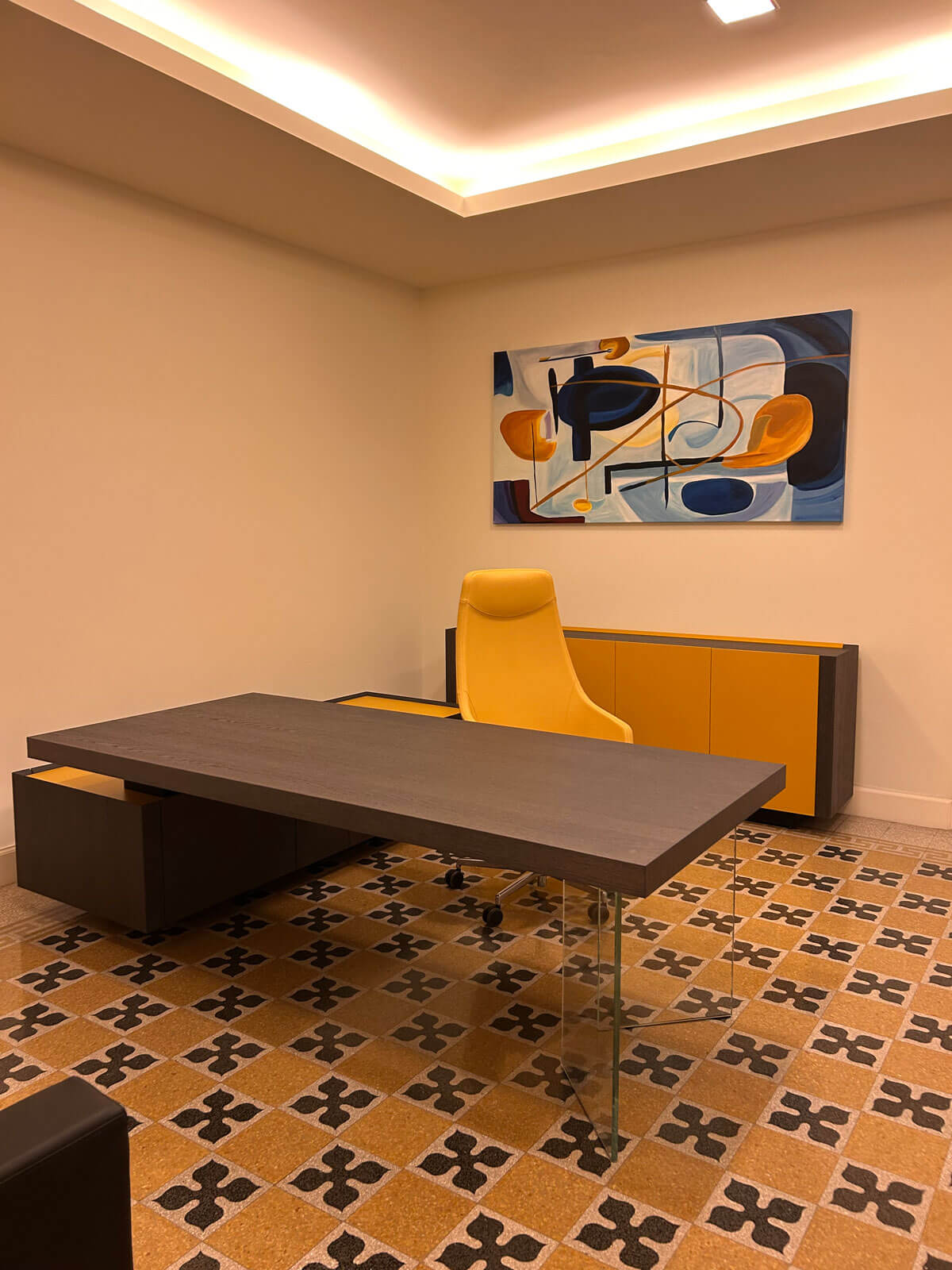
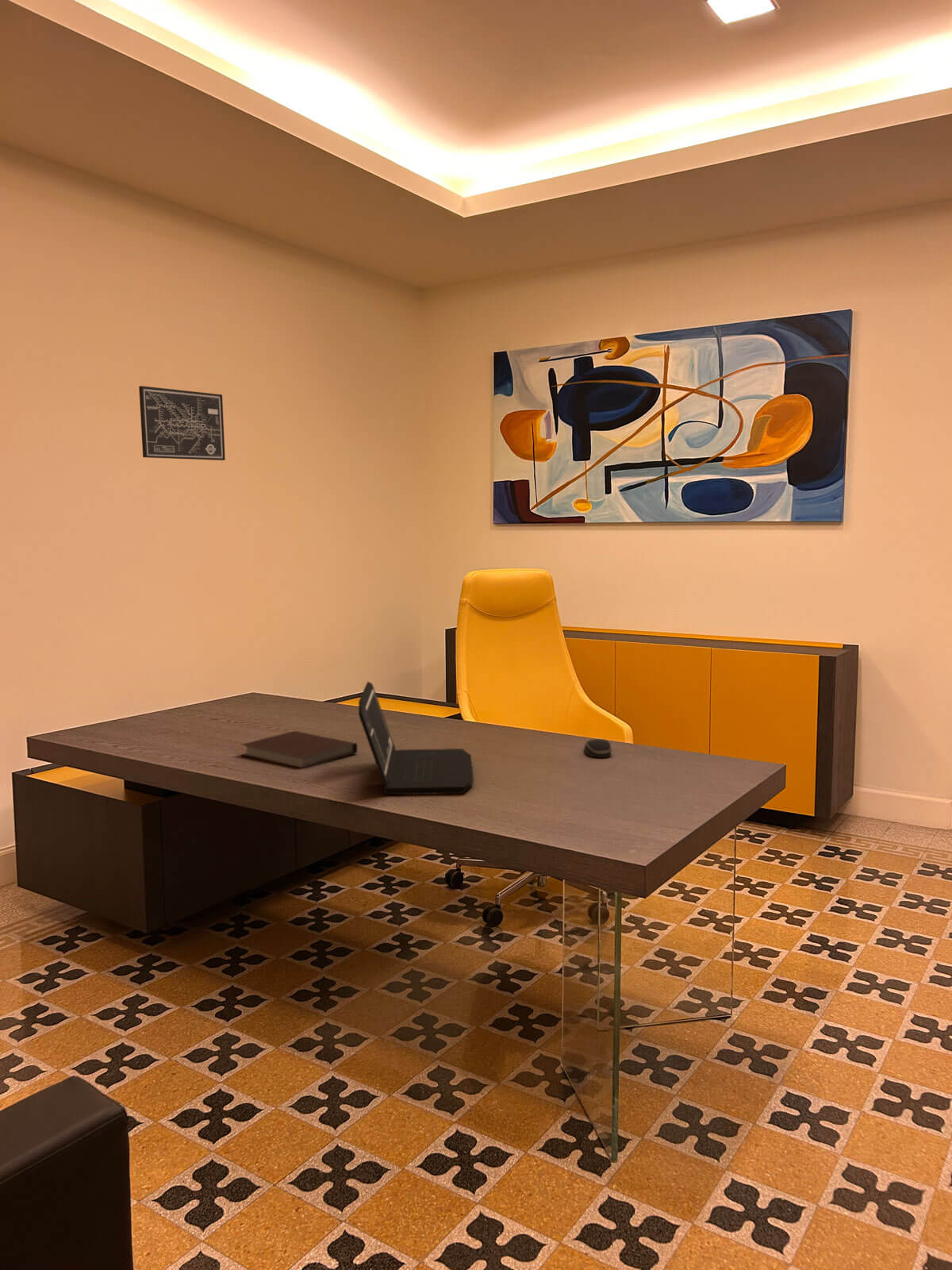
+ computer mouse (597, 745)
+ notebook (299, 749)
+ wall art (183, 425)
+ laptop (417, 749)
